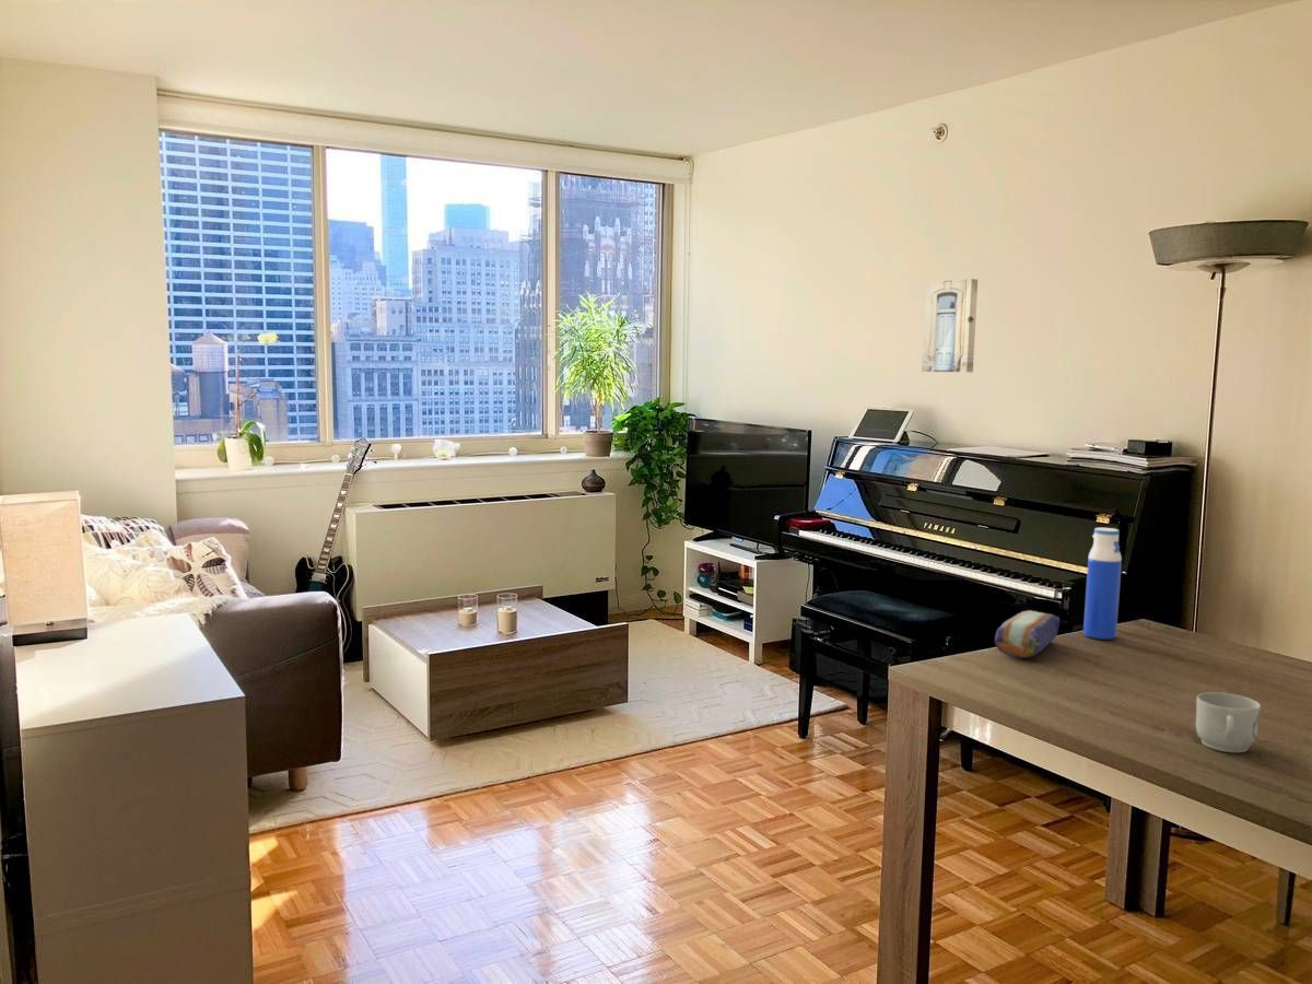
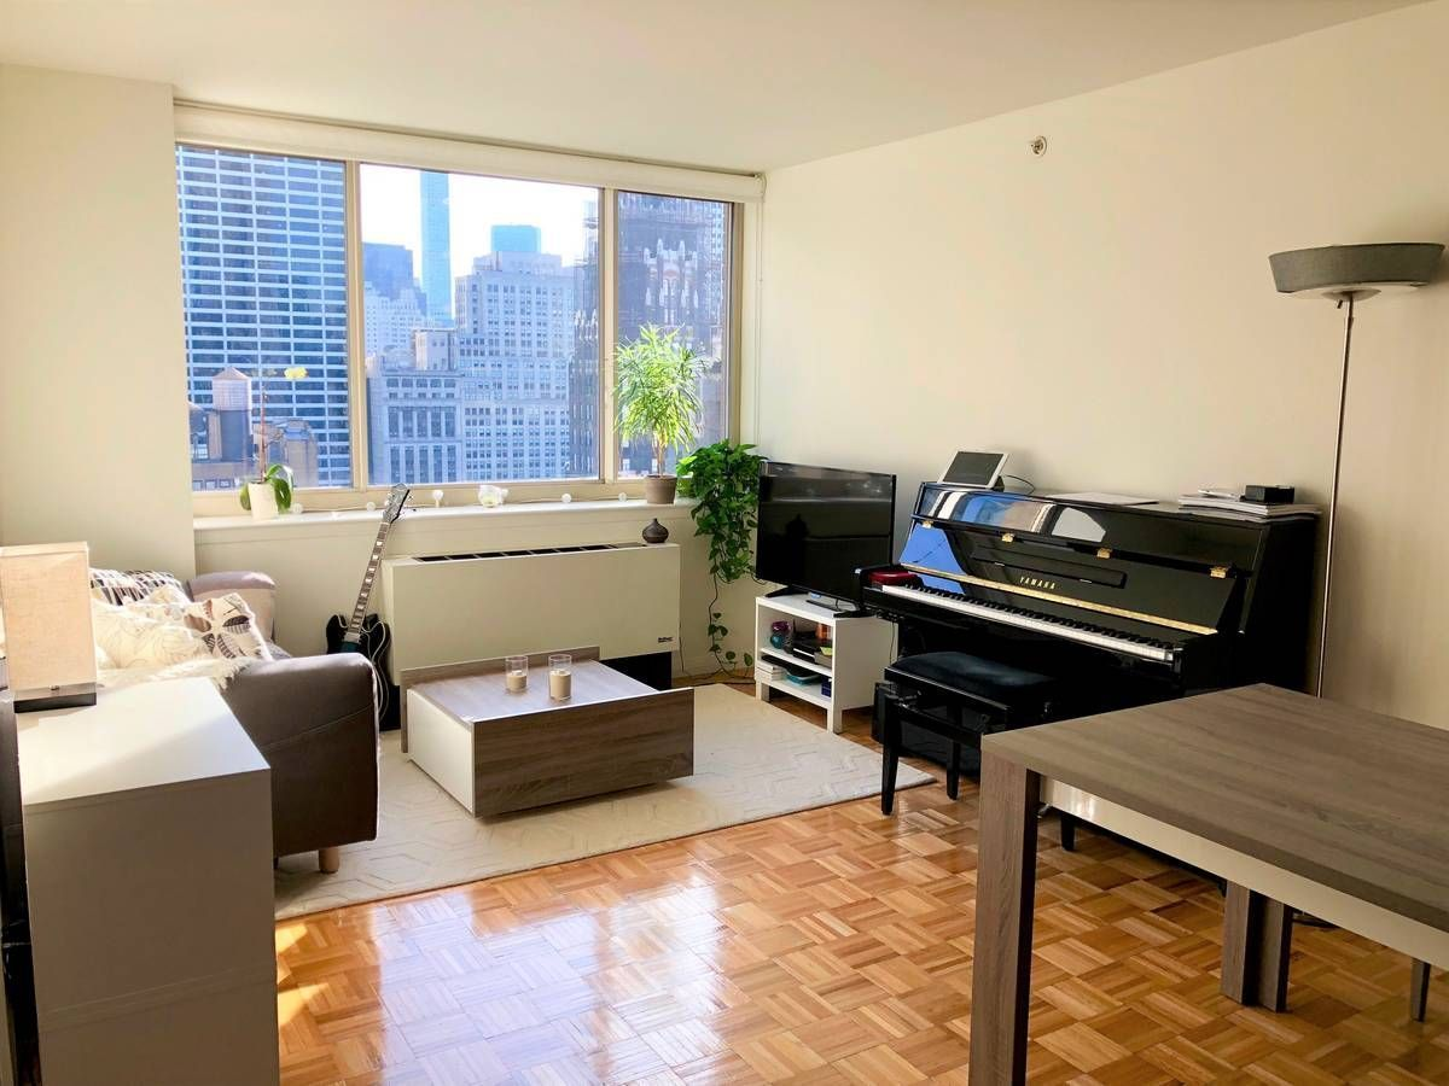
- wall art (948, 326)
- mug (1227, 725)
- pencil case (1027, 632)
- water bottle (1103, 583)
